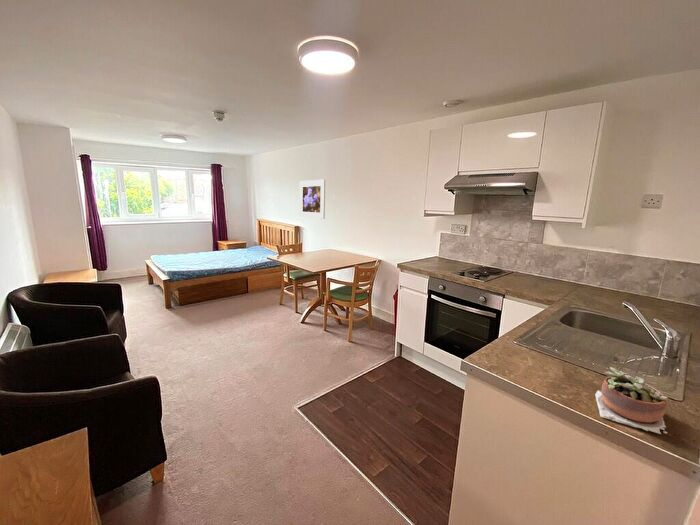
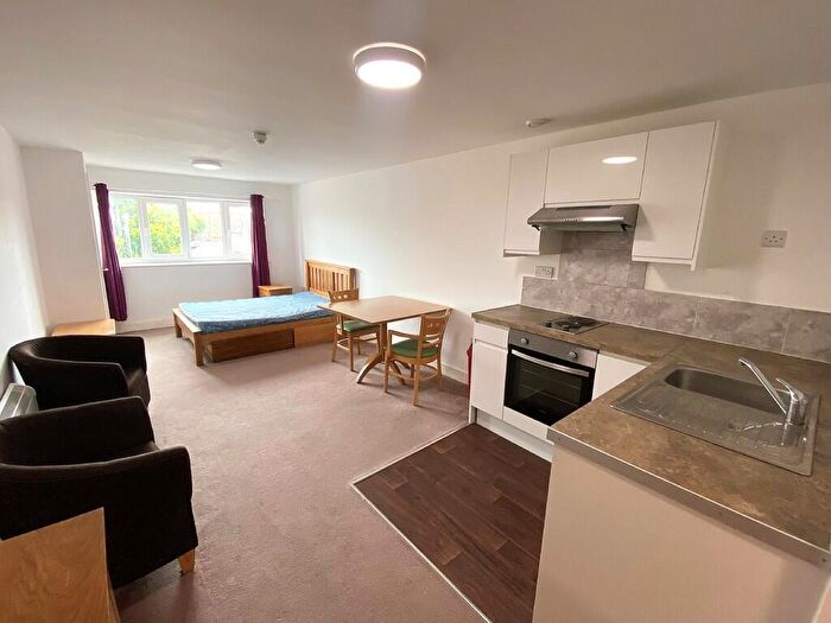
- succulent plant (633, 392)
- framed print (311, 199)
